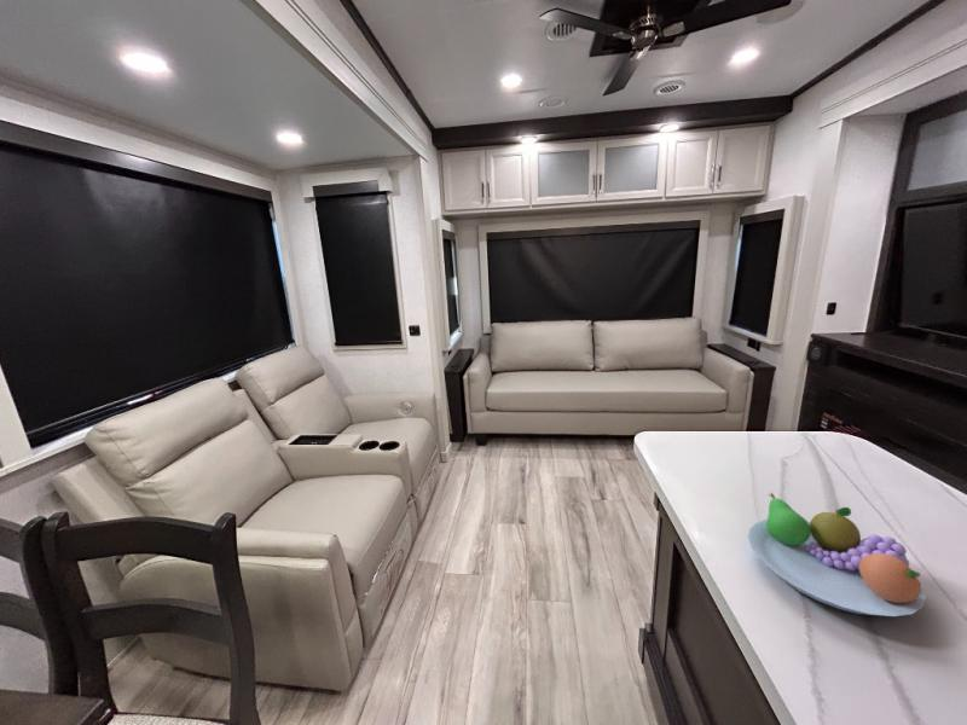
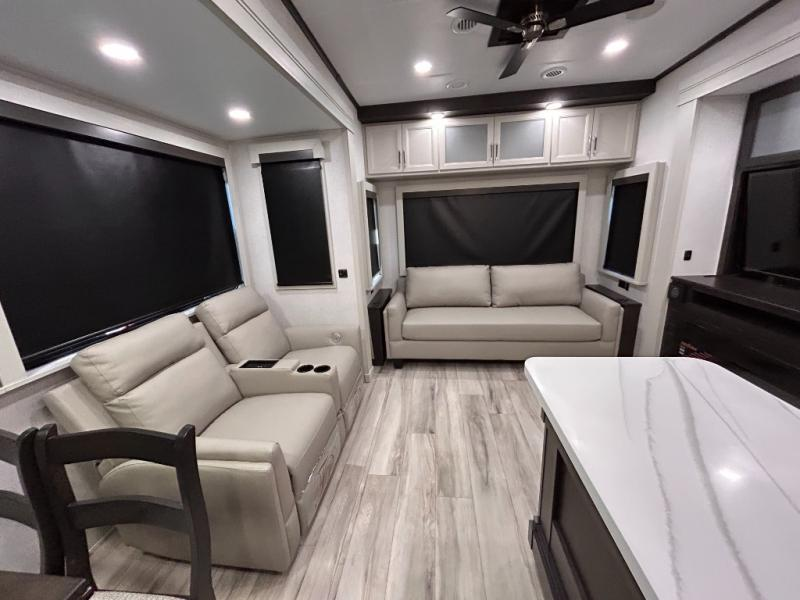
- fruit bowl (826, 544)
